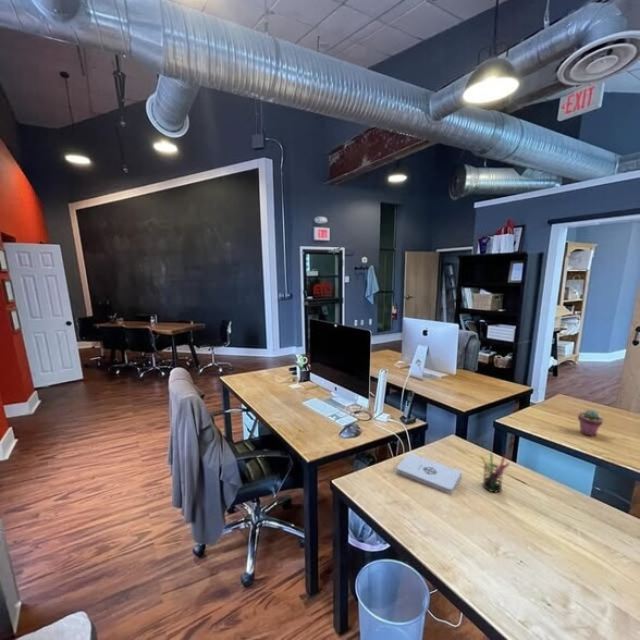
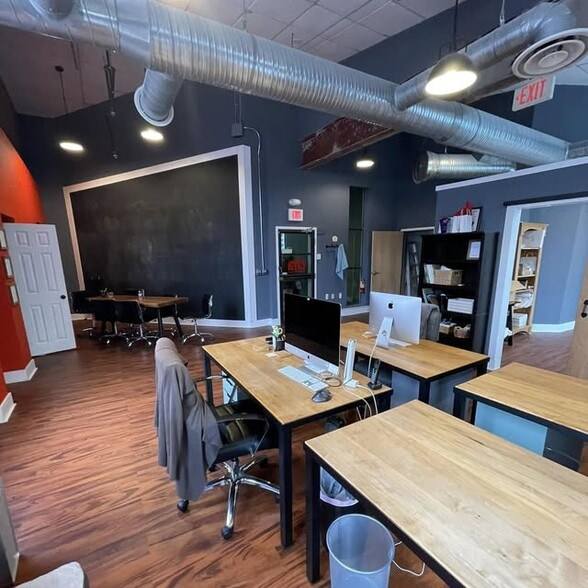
- pen holder (493, 469)
- notepad (428, 471)
- potted succulent (589, 421)
